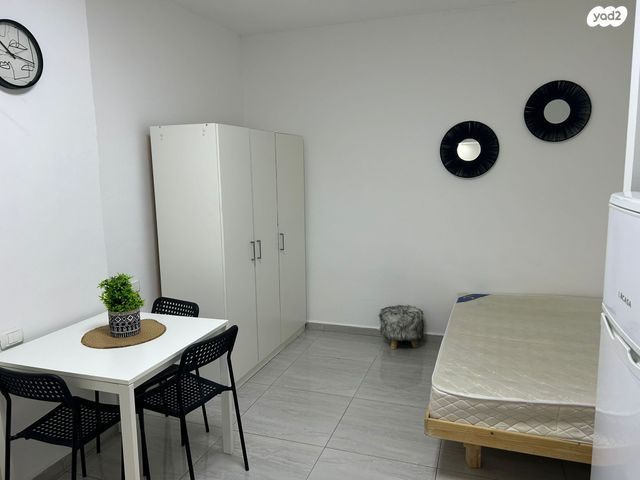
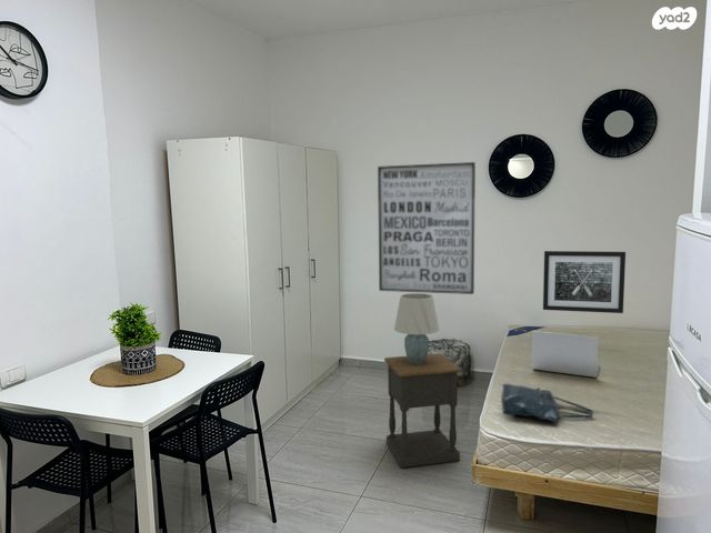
+ nightstand (421, 406)
+ wall art (424, 229)
+ table lamp (417, 329)
+ wall art (582, 281)
+ laptop (567, 349)
+ tote bag (545, 401)
